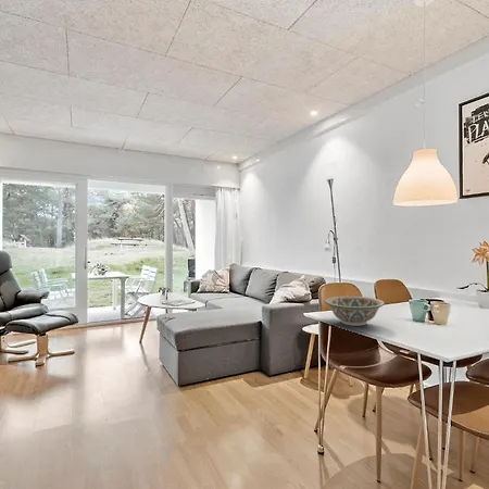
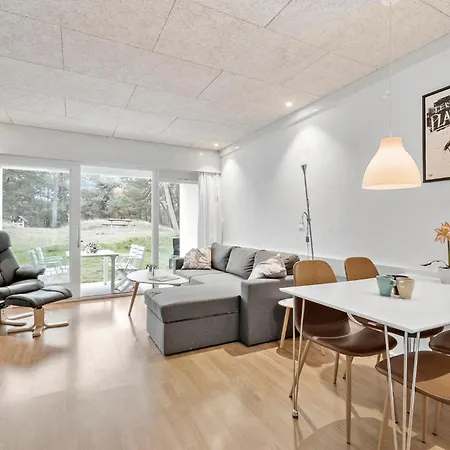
- decorative bowl (353, 311)
